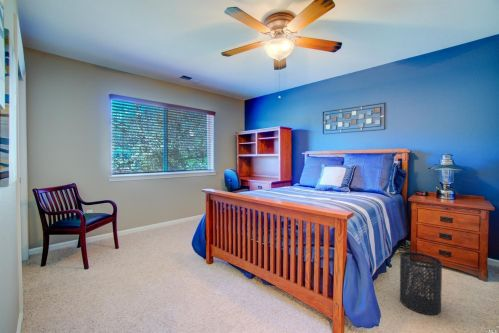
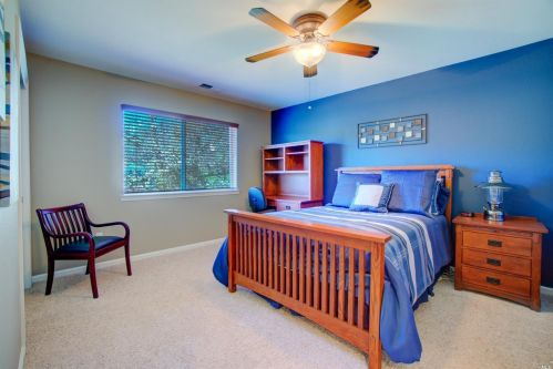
- trash can (419, 281)
